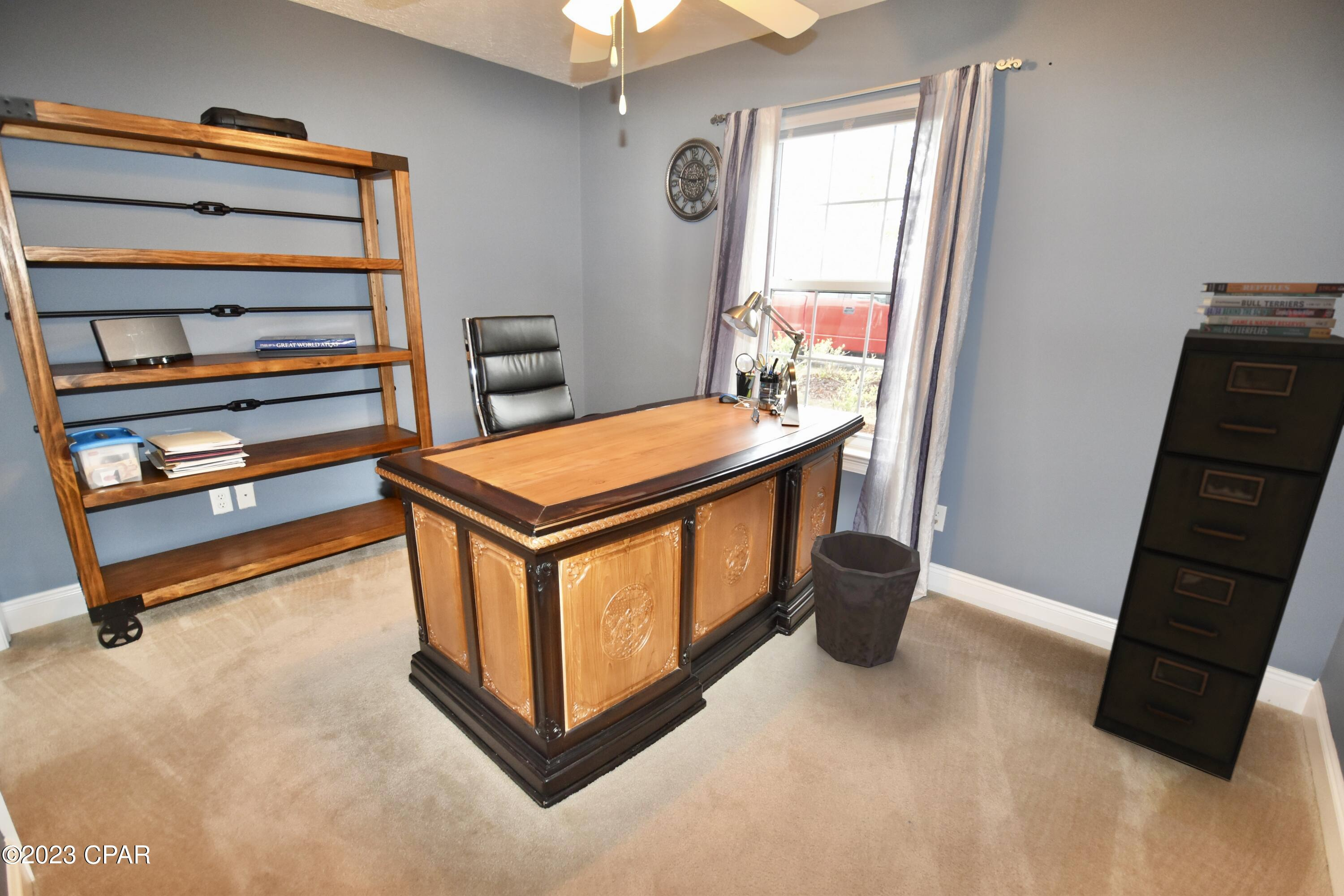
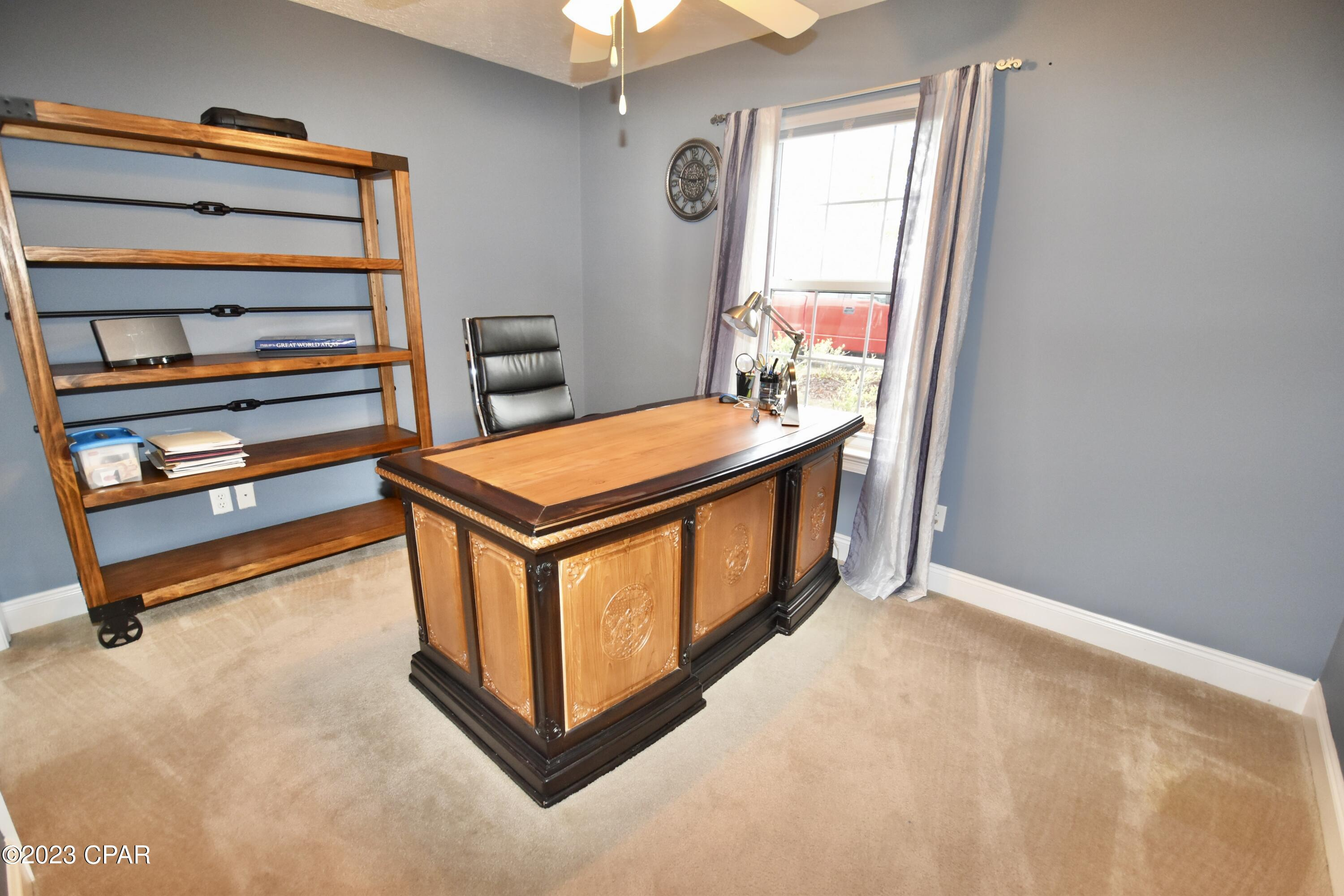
- book stack (1262, 308)
- filing cabinet (1208, 540)
- waste bin (860, 599)
